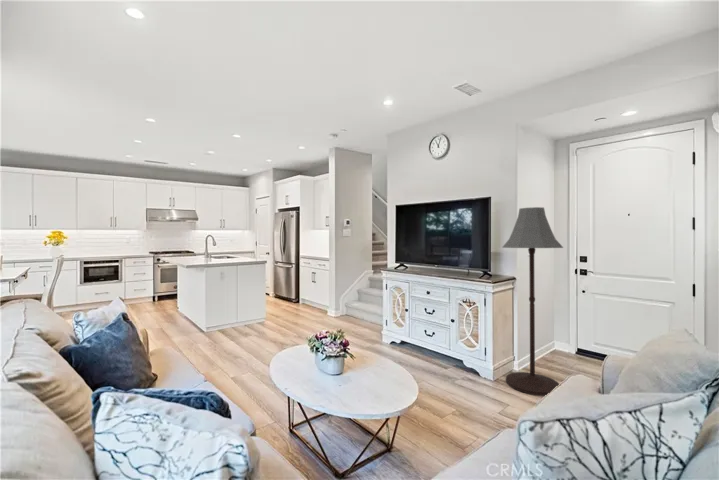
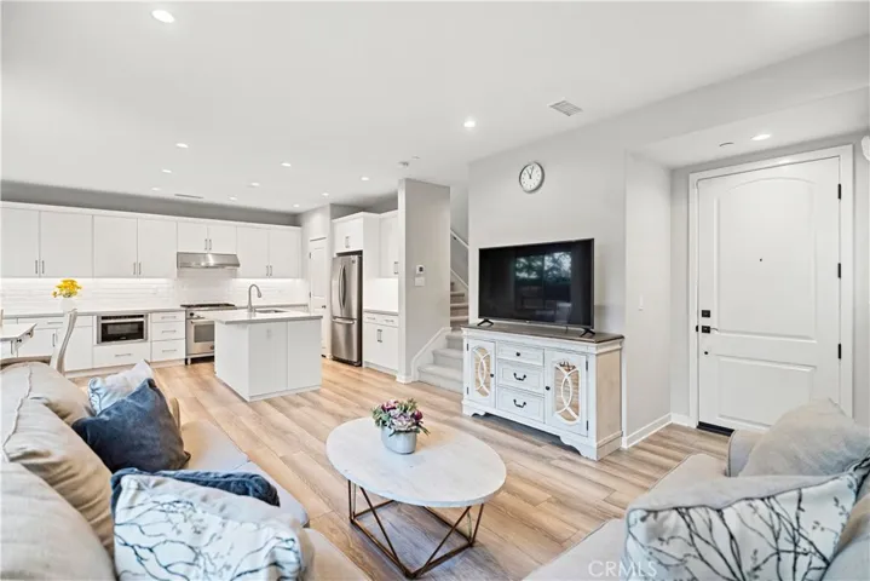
- floor lamp (532, 296)
